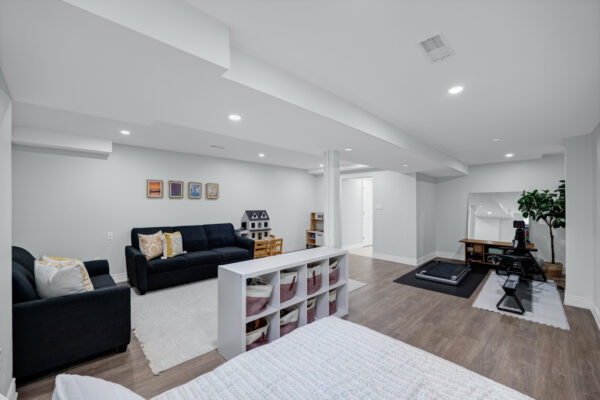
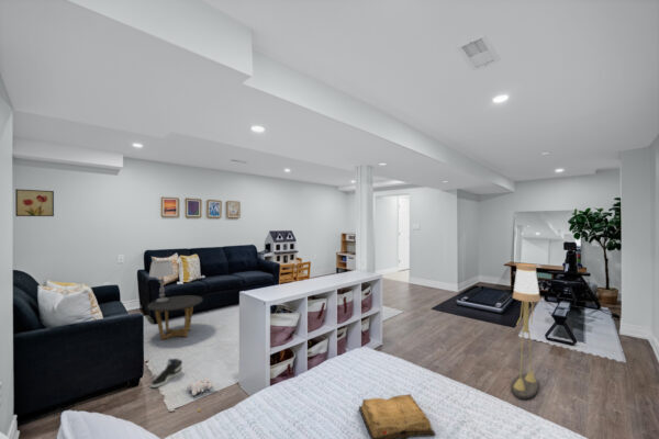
+ wall art (35, 203)
+ table lamp (161, 281)
+ floor lamp (525, 307)
+ plush toy (202, 391)
+ diary (393, 414)
+ sneaker (166, 370)
+ side table (175, 309)
